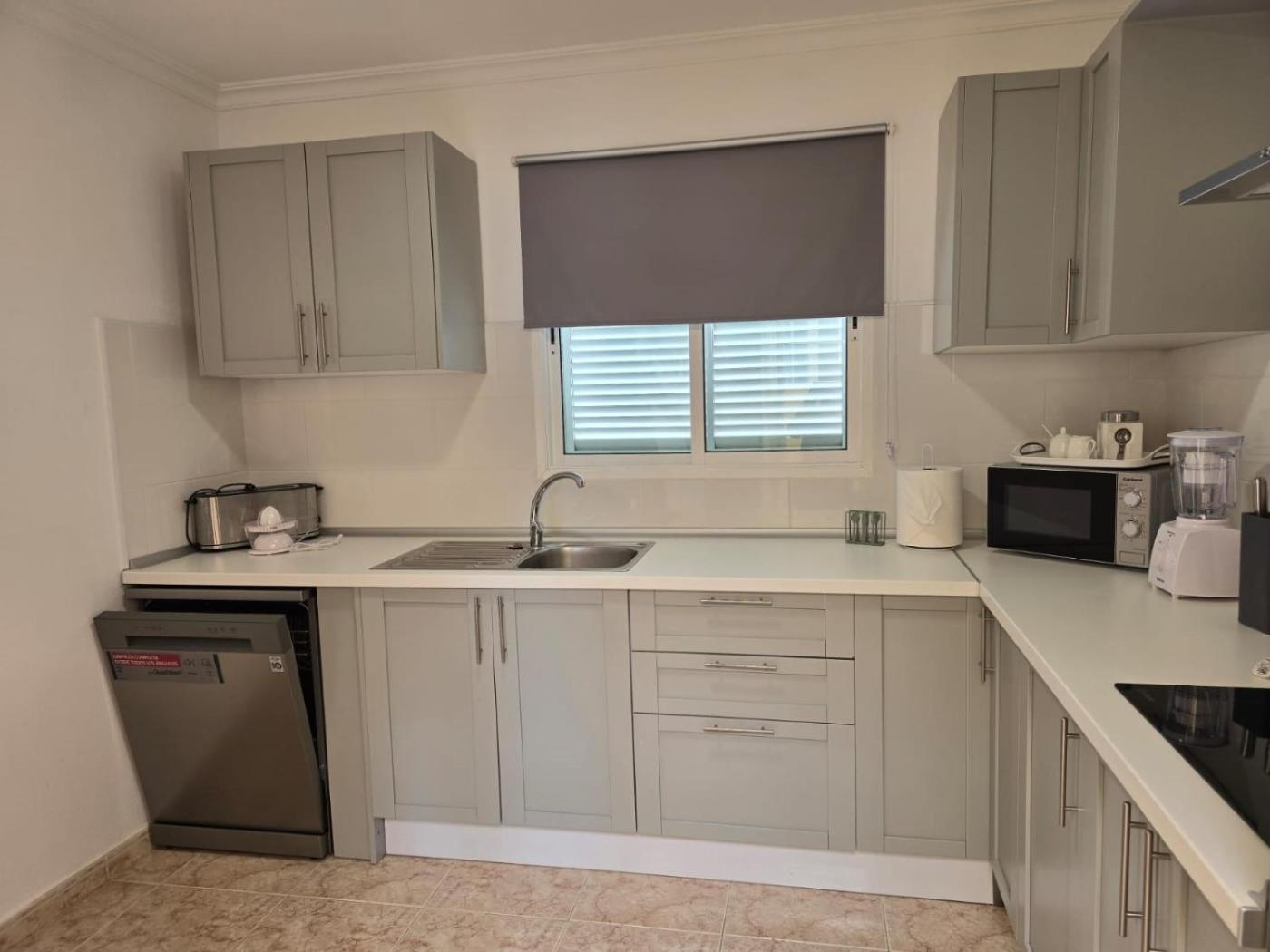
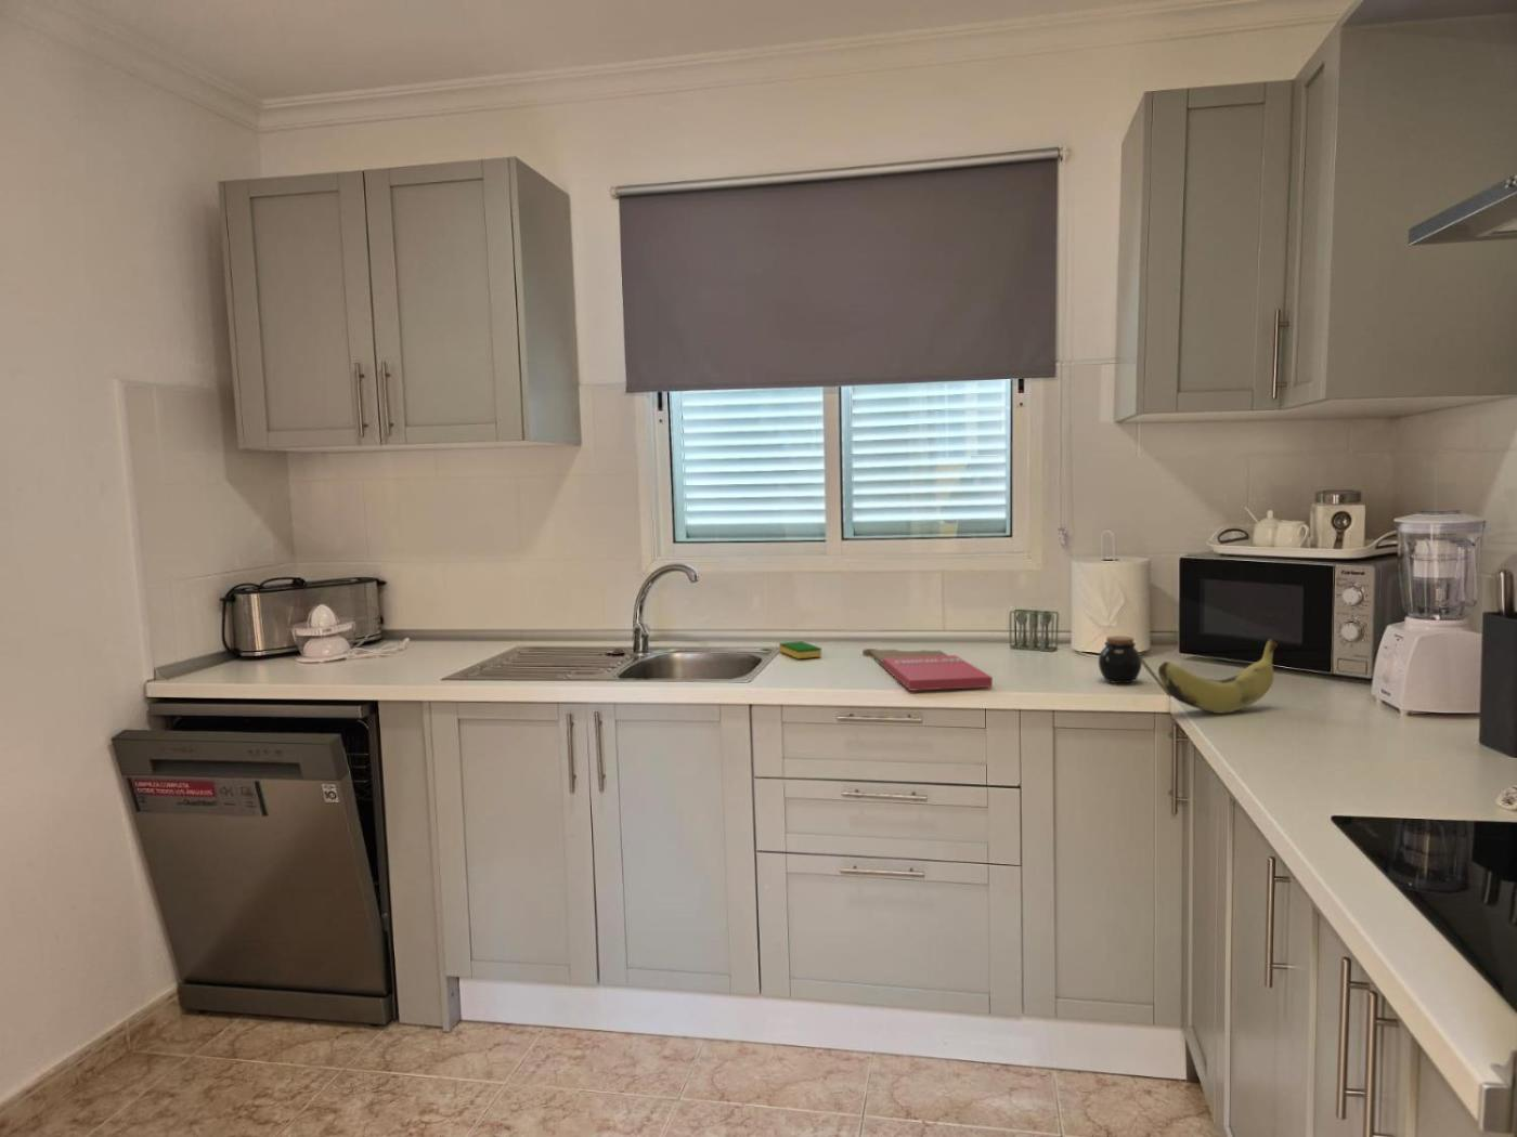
+ banana (1217, 680)
+ dish sponge (799, 650)
+ cutting board (920, 663)
+ jar (1119, 659)
